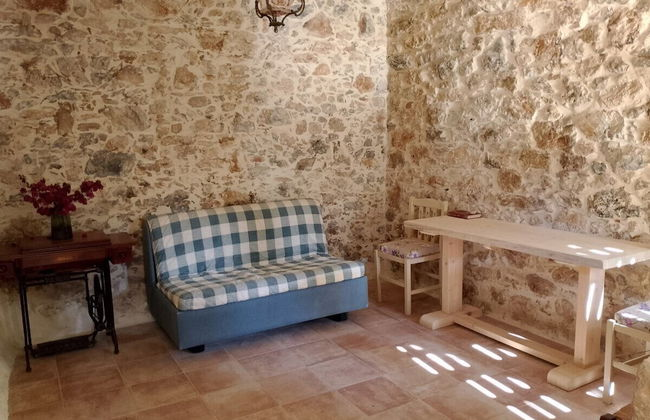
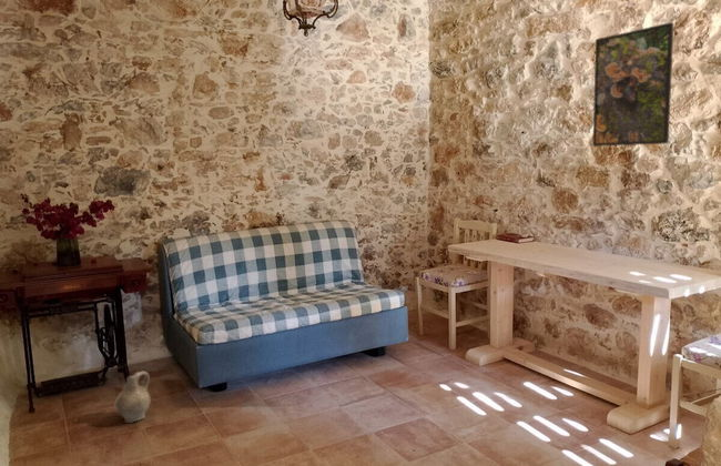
+ ceramic jug (132, 395)
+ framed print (630, 89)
